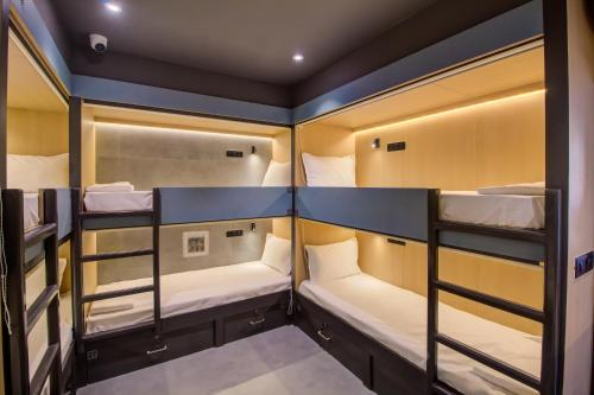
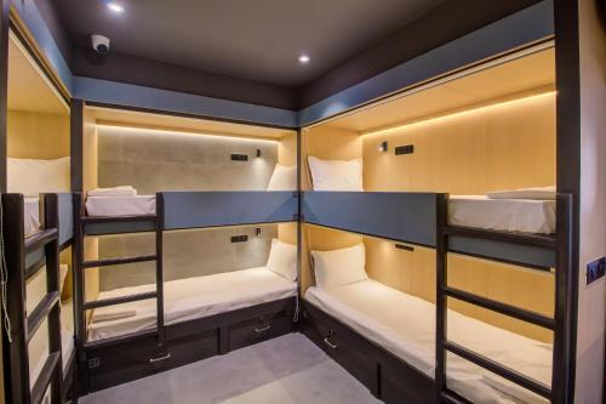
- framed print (196, 243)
